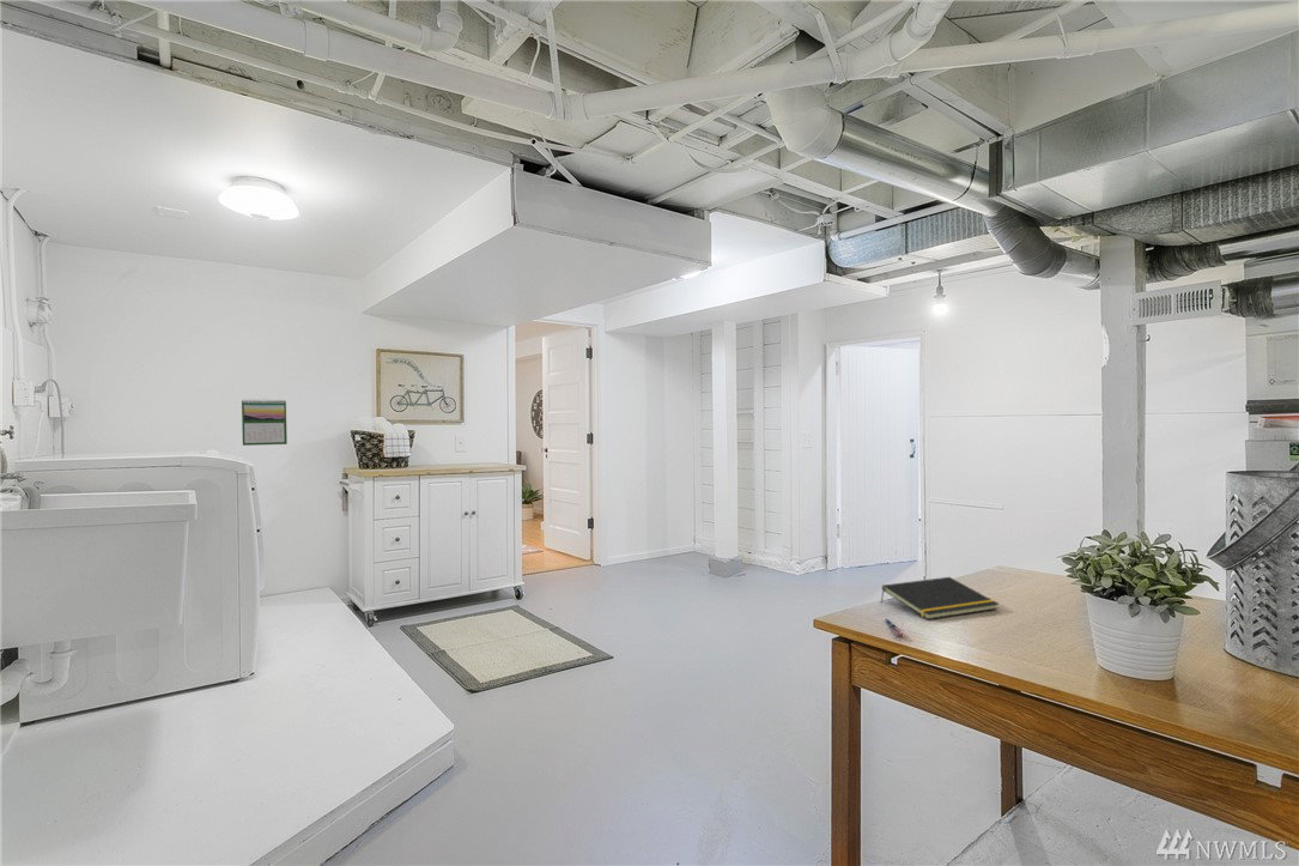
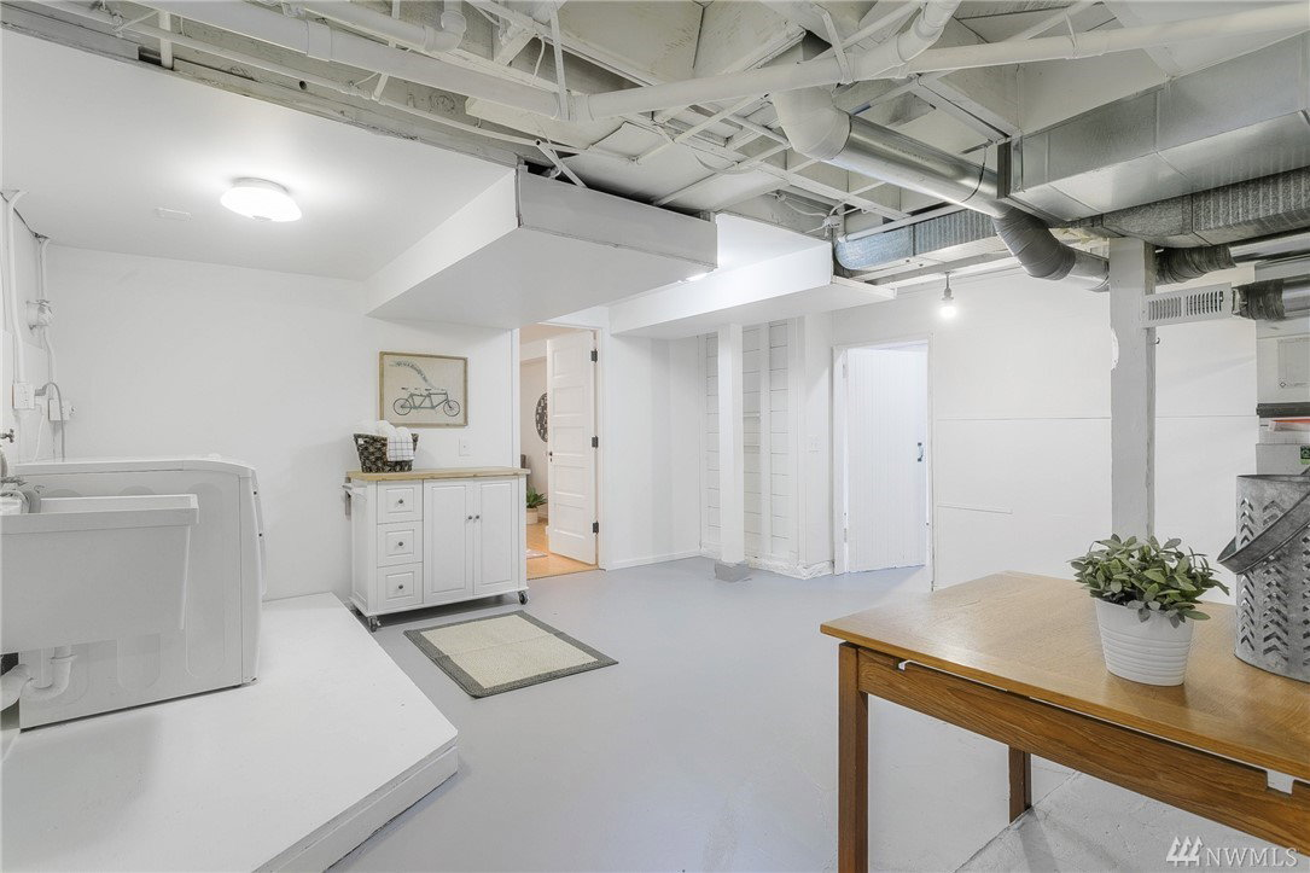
- notepad (939, 596)
- pen (893, 626)
- calendar (265, 422)
